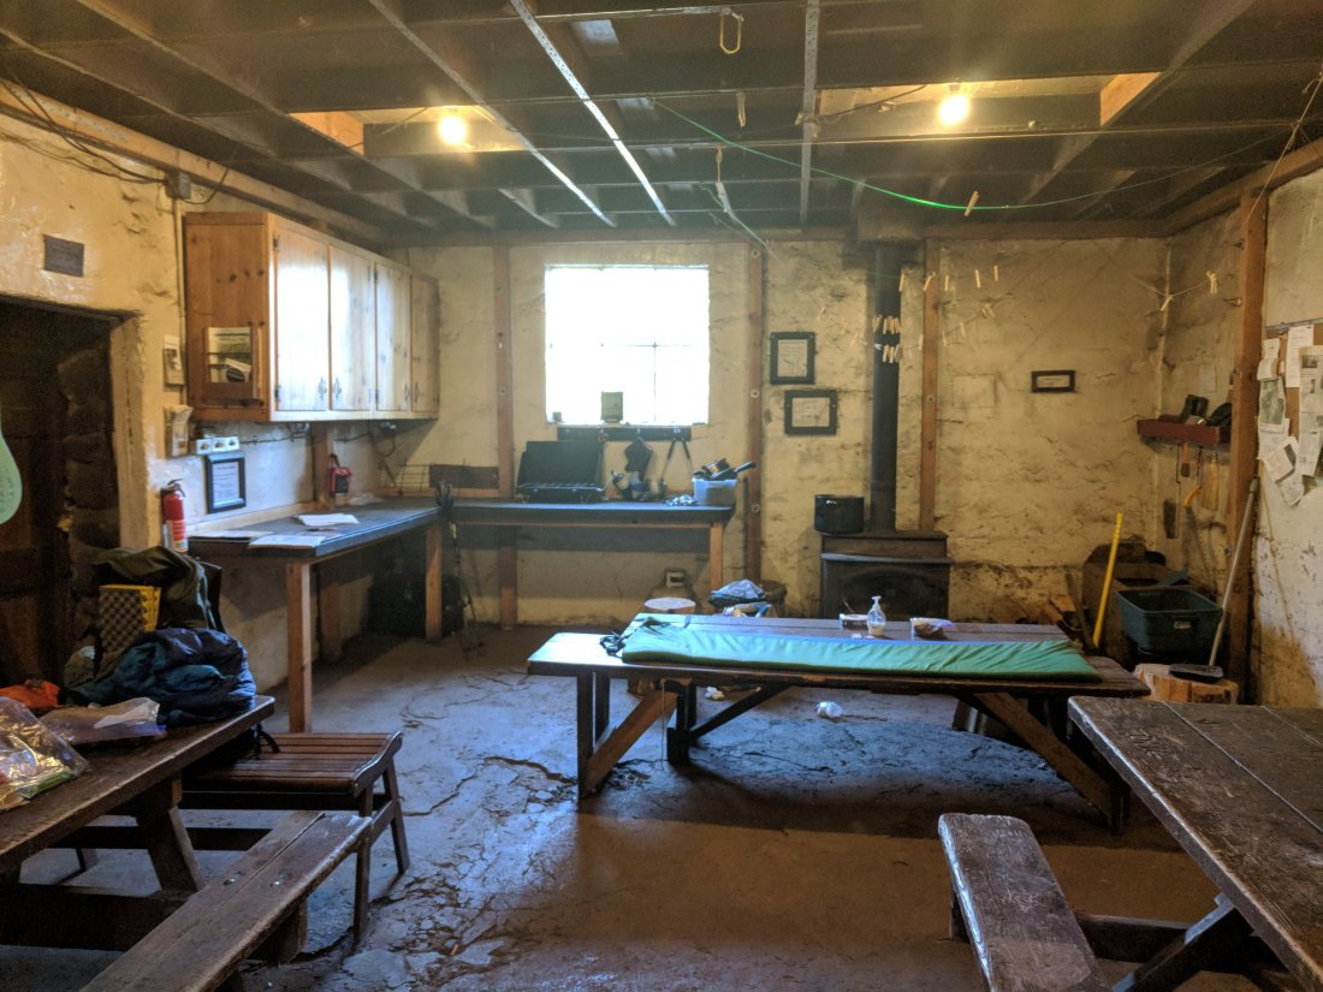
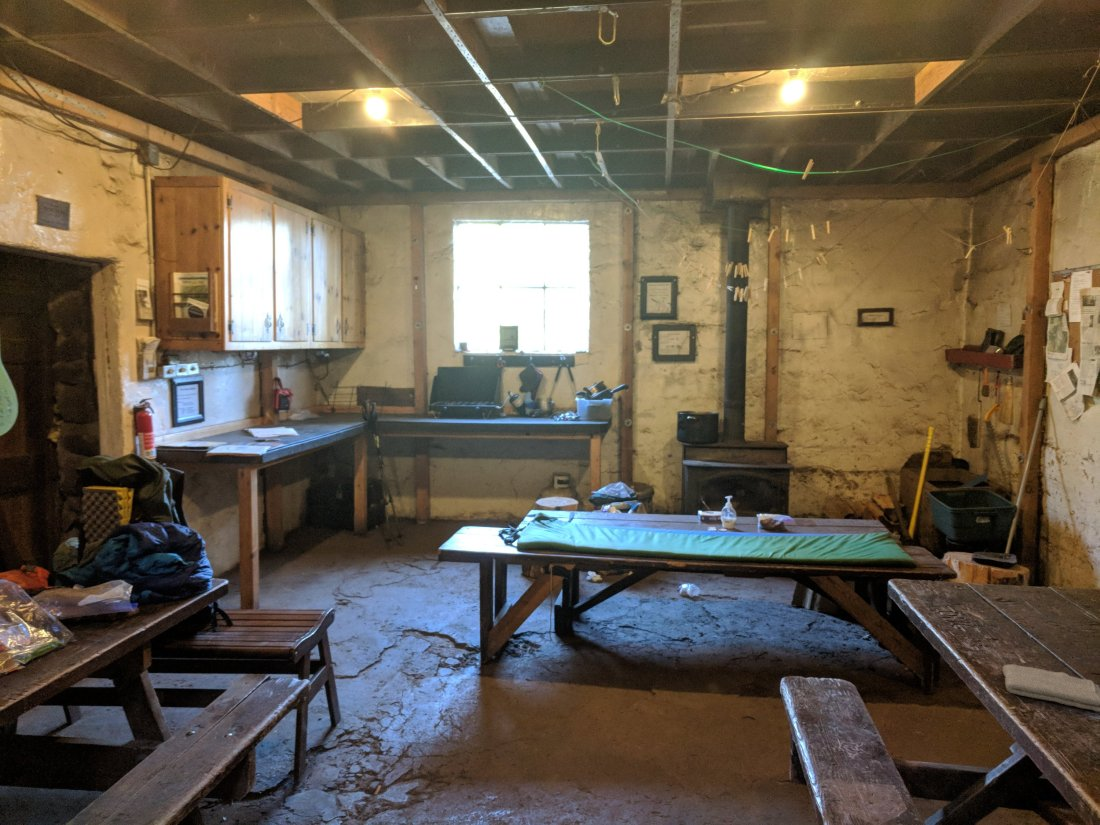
+ washcloth (1051, 686)
